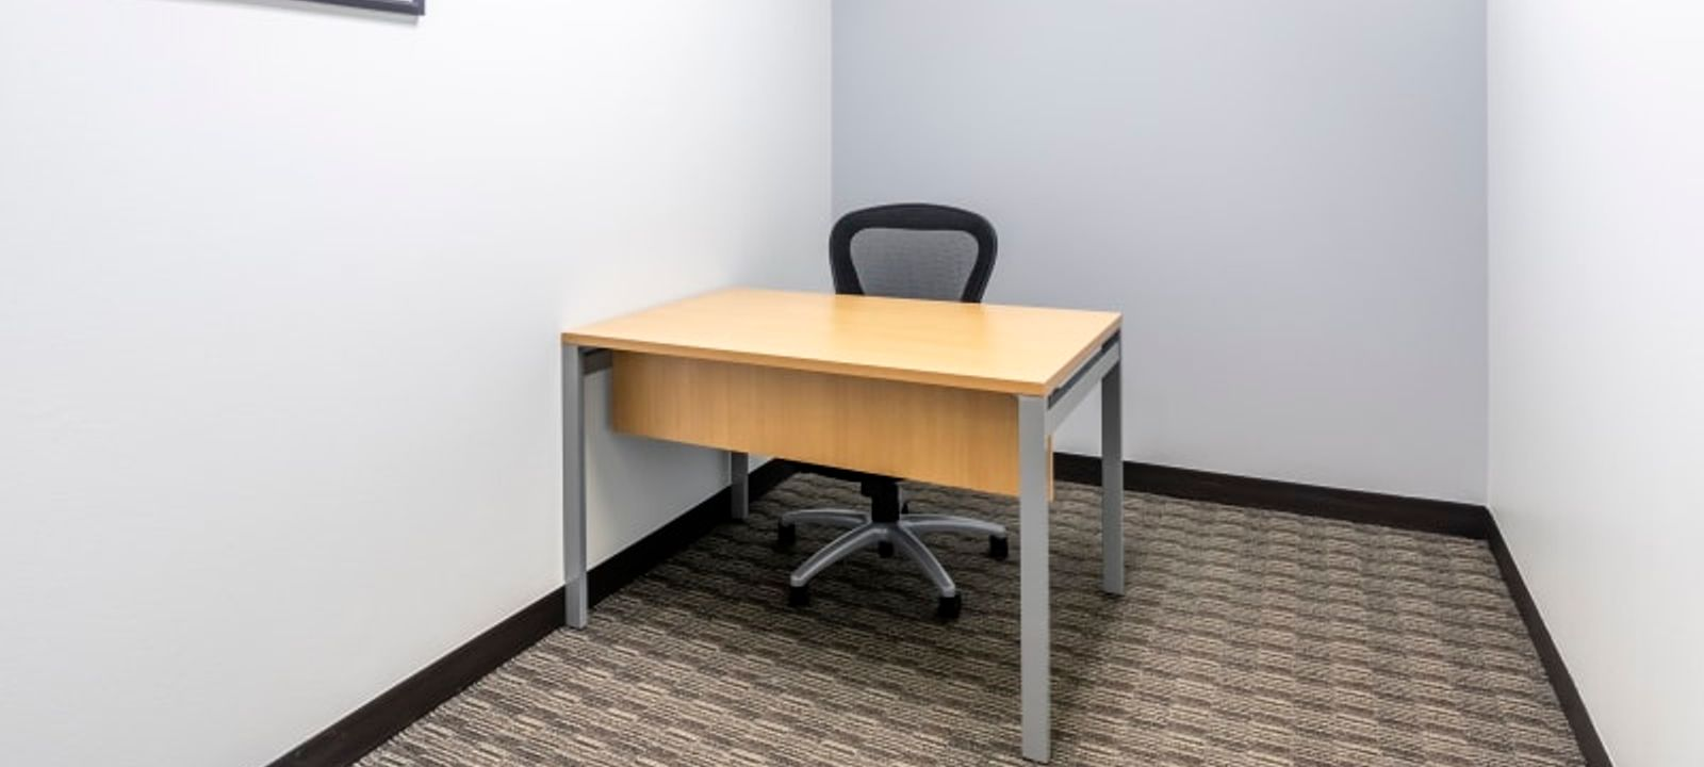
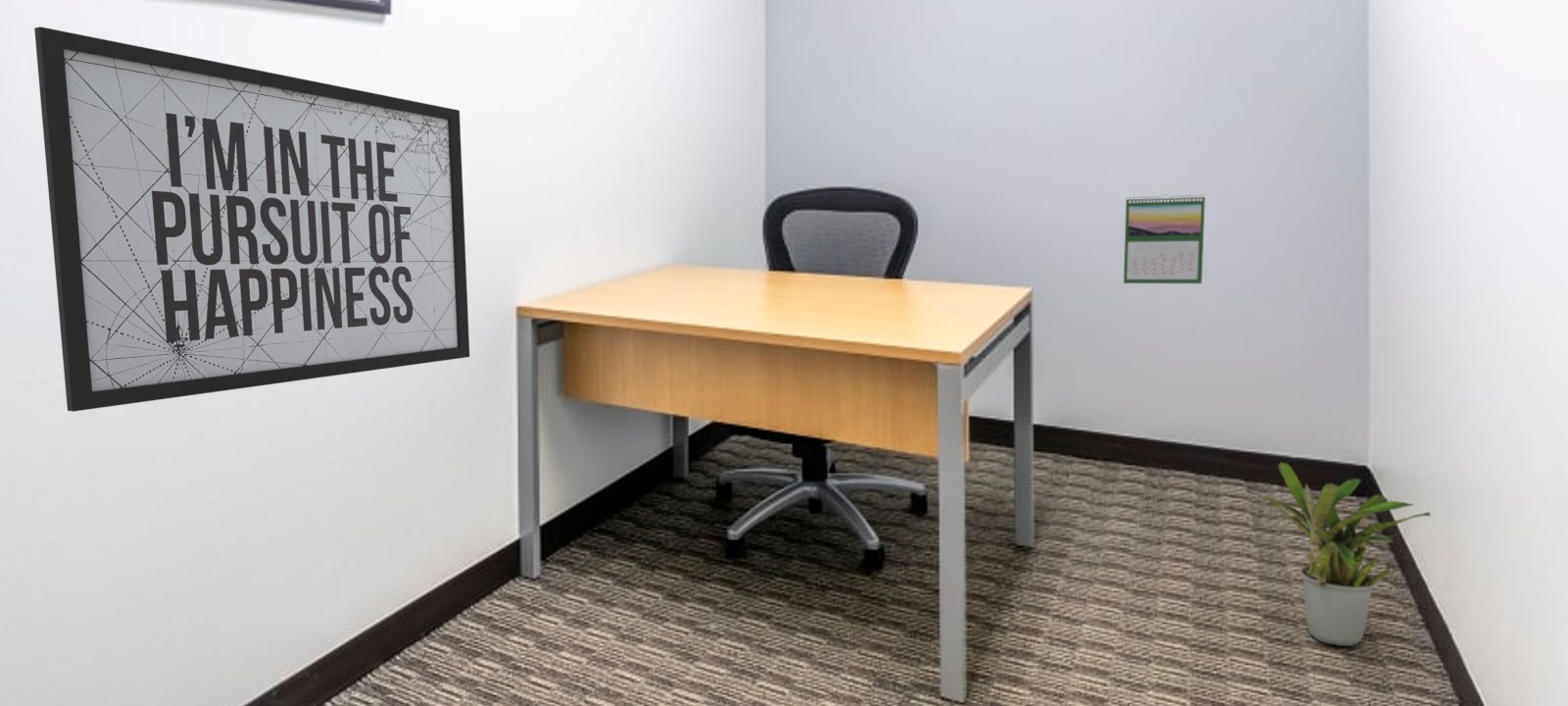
+ calendar (1163, 238)
+ mirror (302, 230)
+ potted plant (1329, 556)
